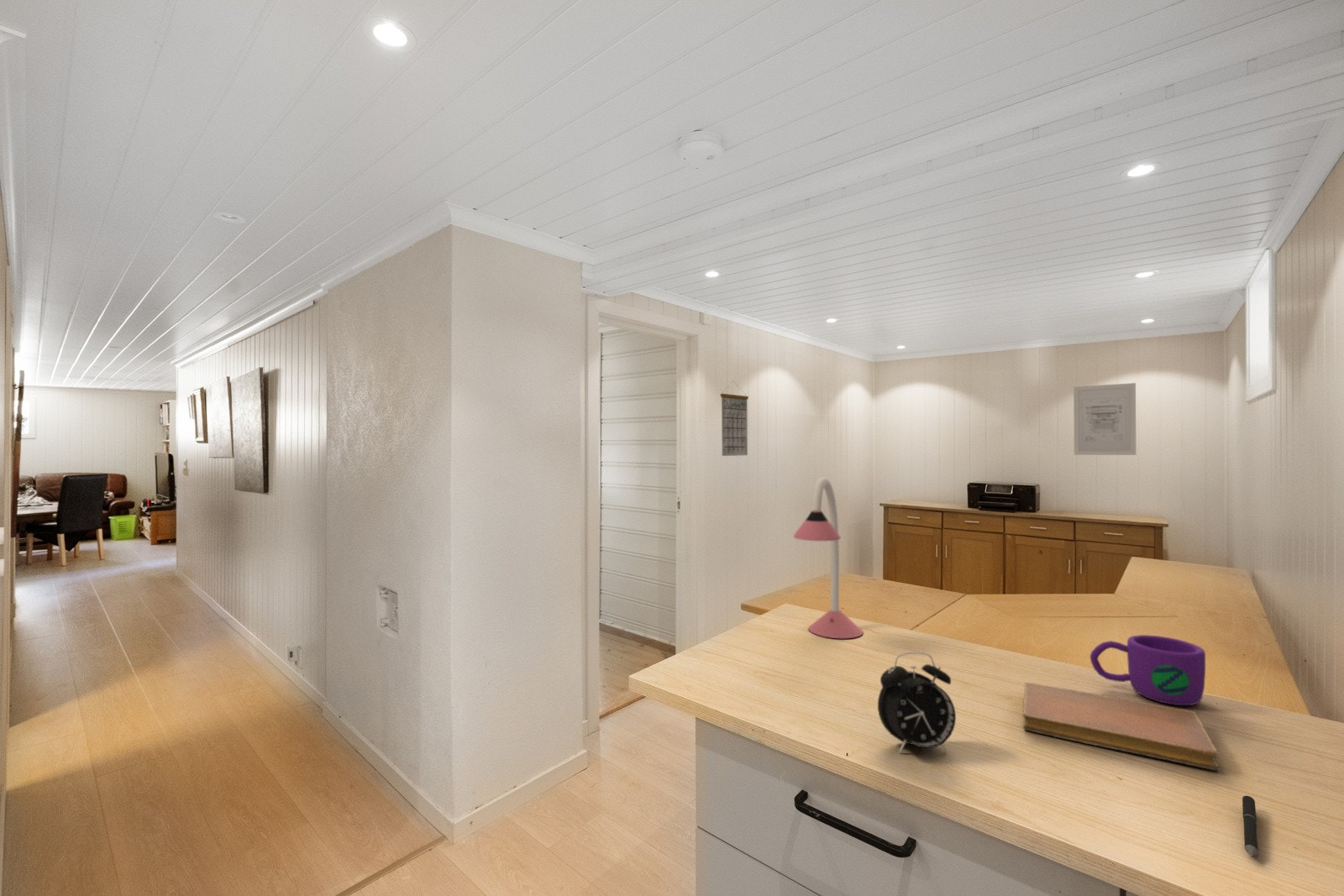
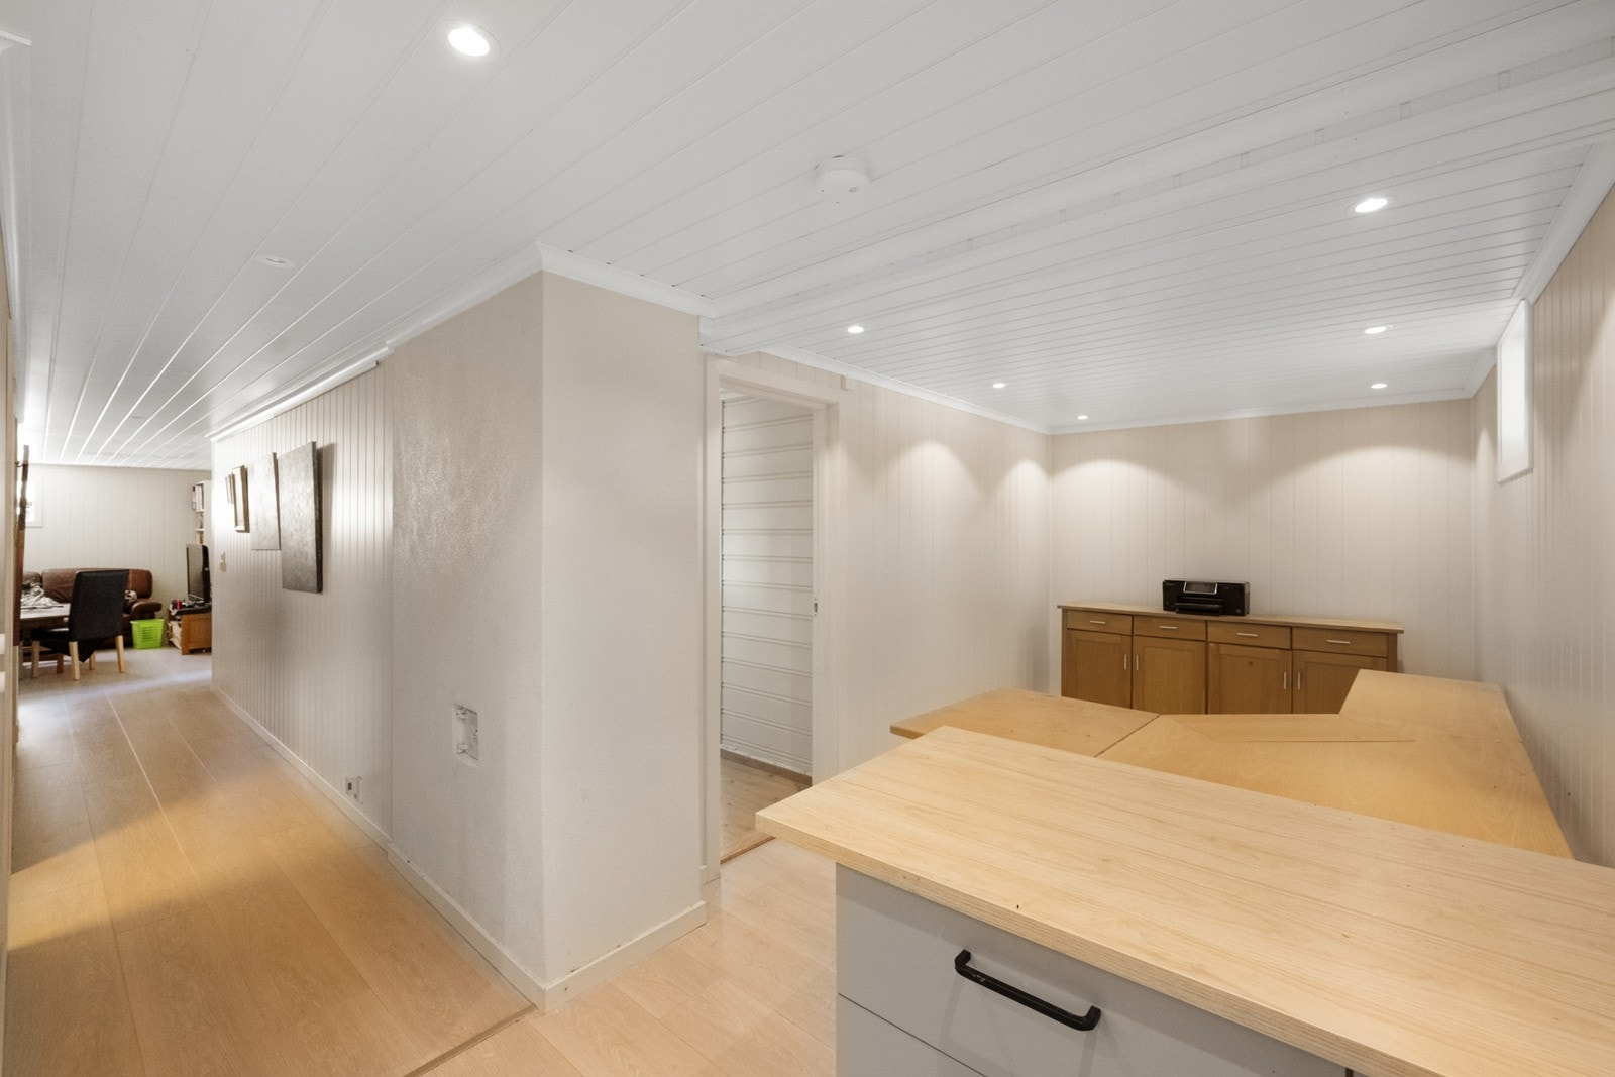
- desk lamp (831, 557)
- wall art (1104, 420)
- notebook (1109, 720)
- alarm clock (917, 700)
- calendar (734, 417)
- pen (1250, 825)
- mug (1145, 667)
